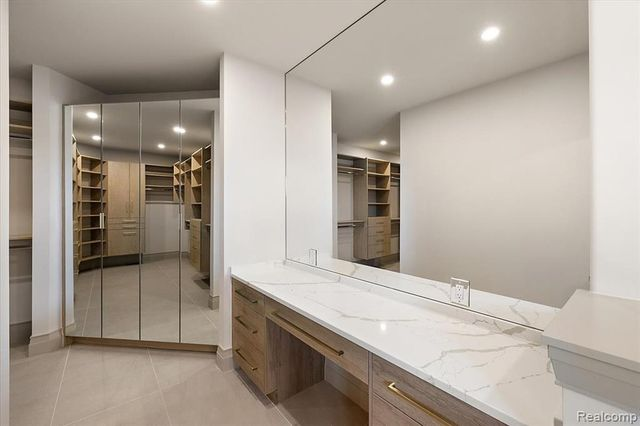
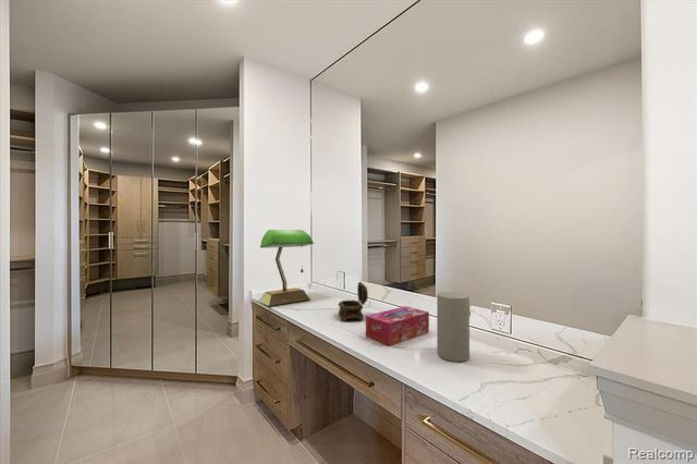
+ decorative vase (453, 323)
+ tissue box (398, 323)
+ jewelry box (352, 301)
+ table lamp (281, 266)
